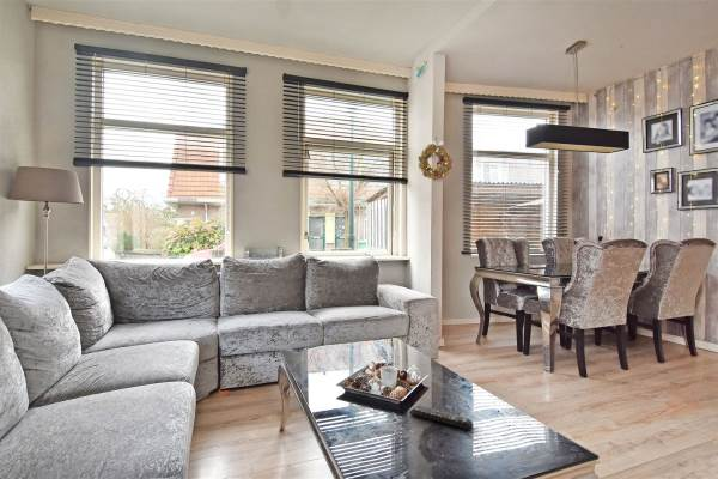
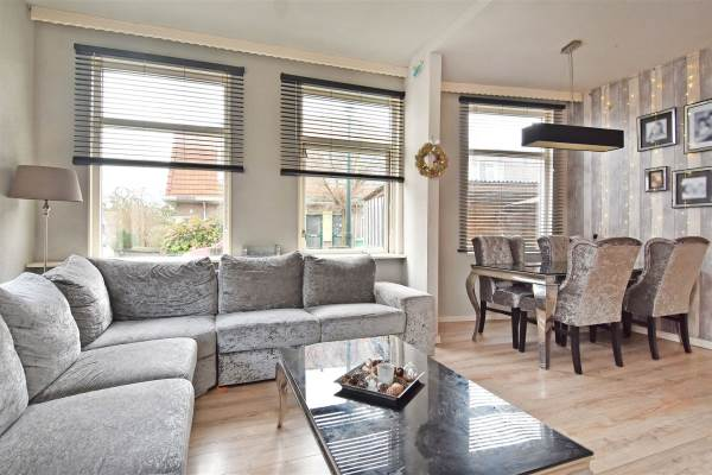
- remote control (439, 417)
